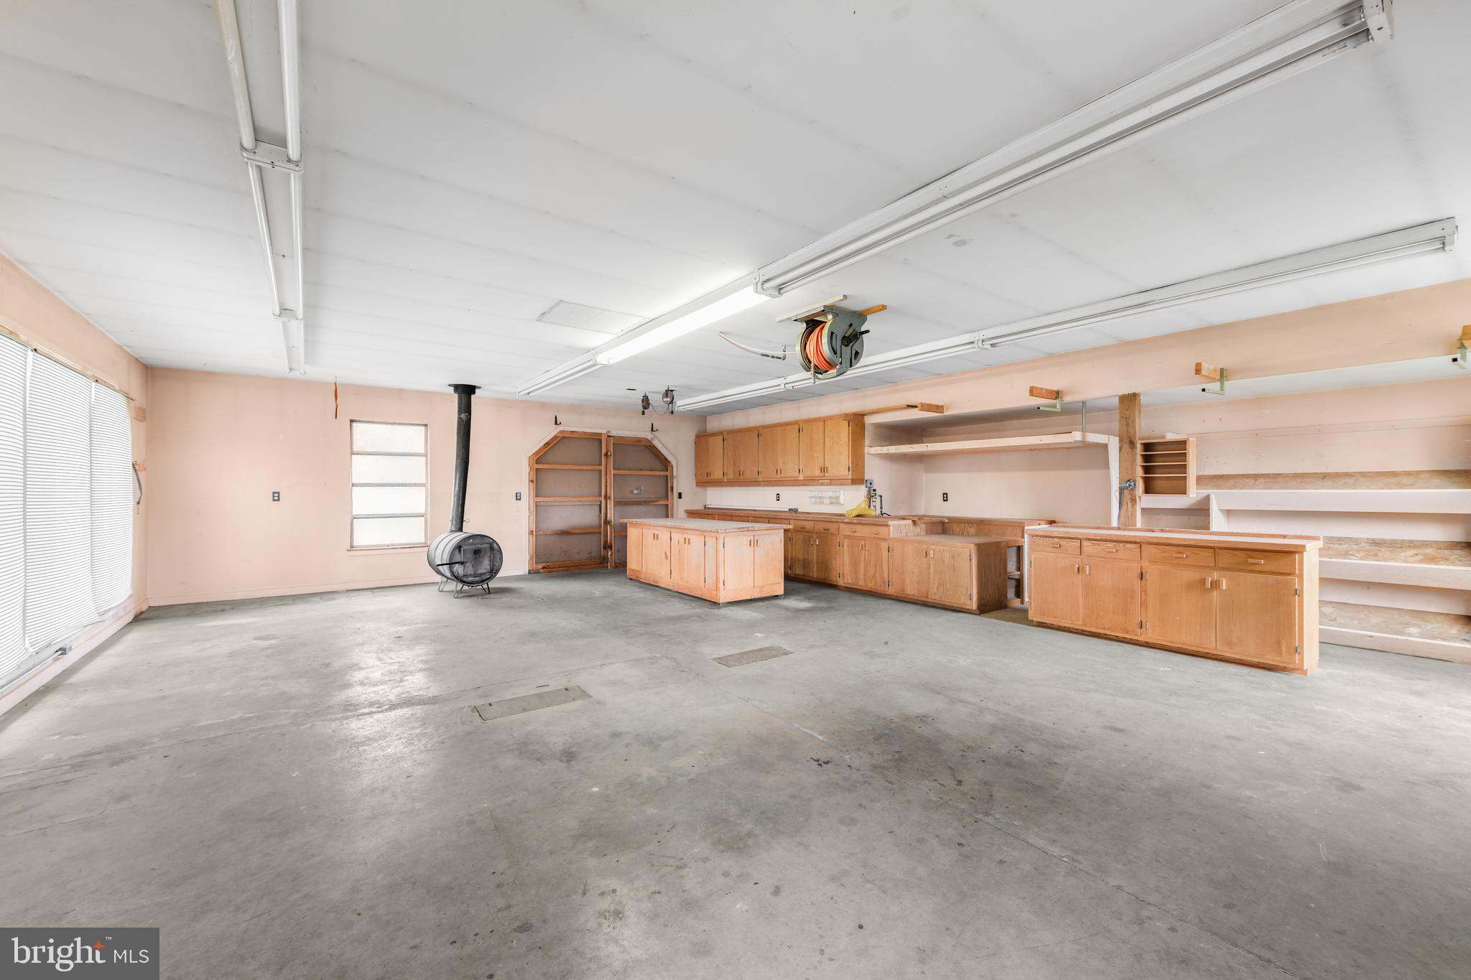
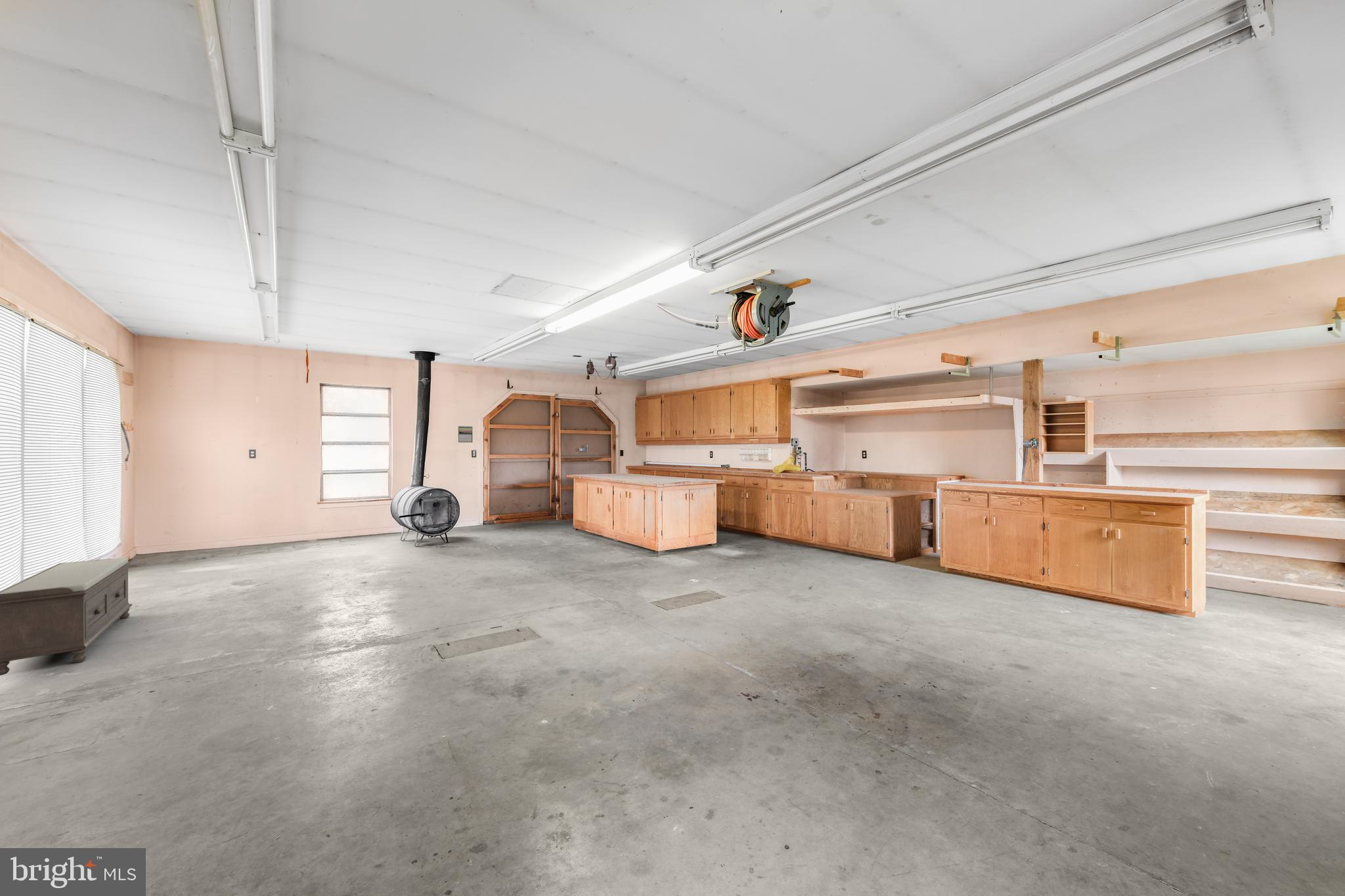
+ calendar (465, 434)
+ bench (71, 607)
